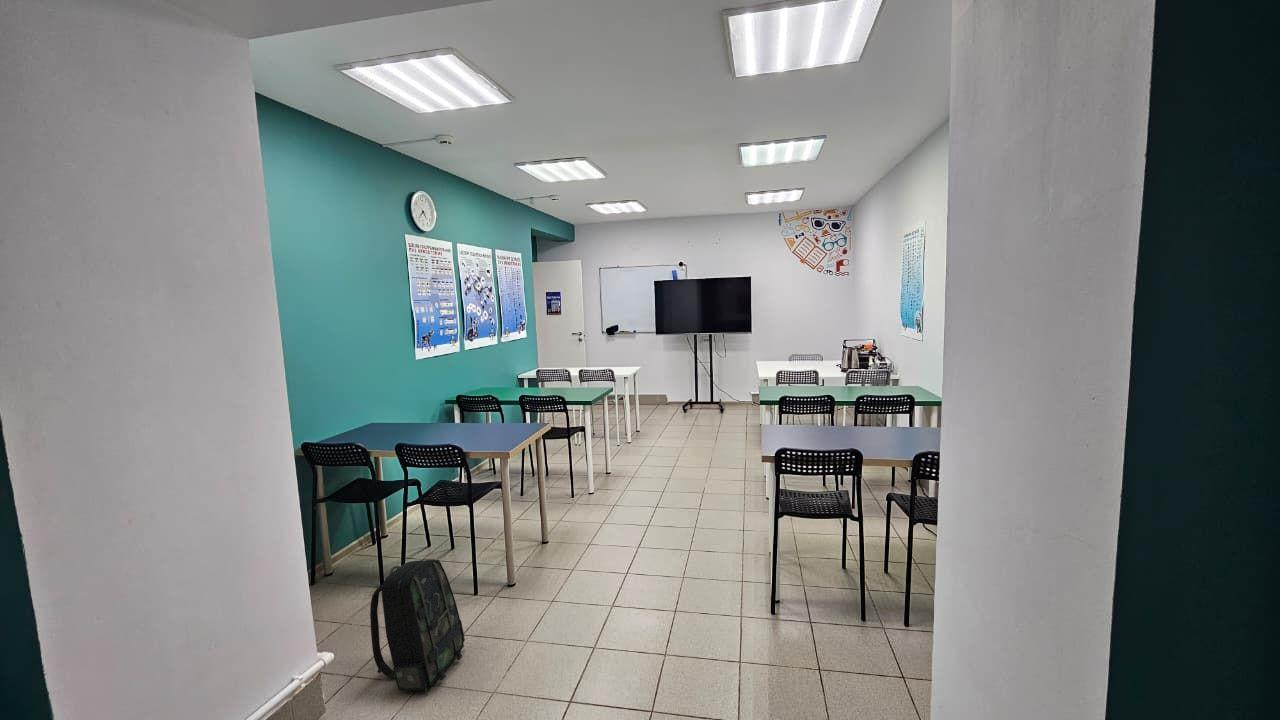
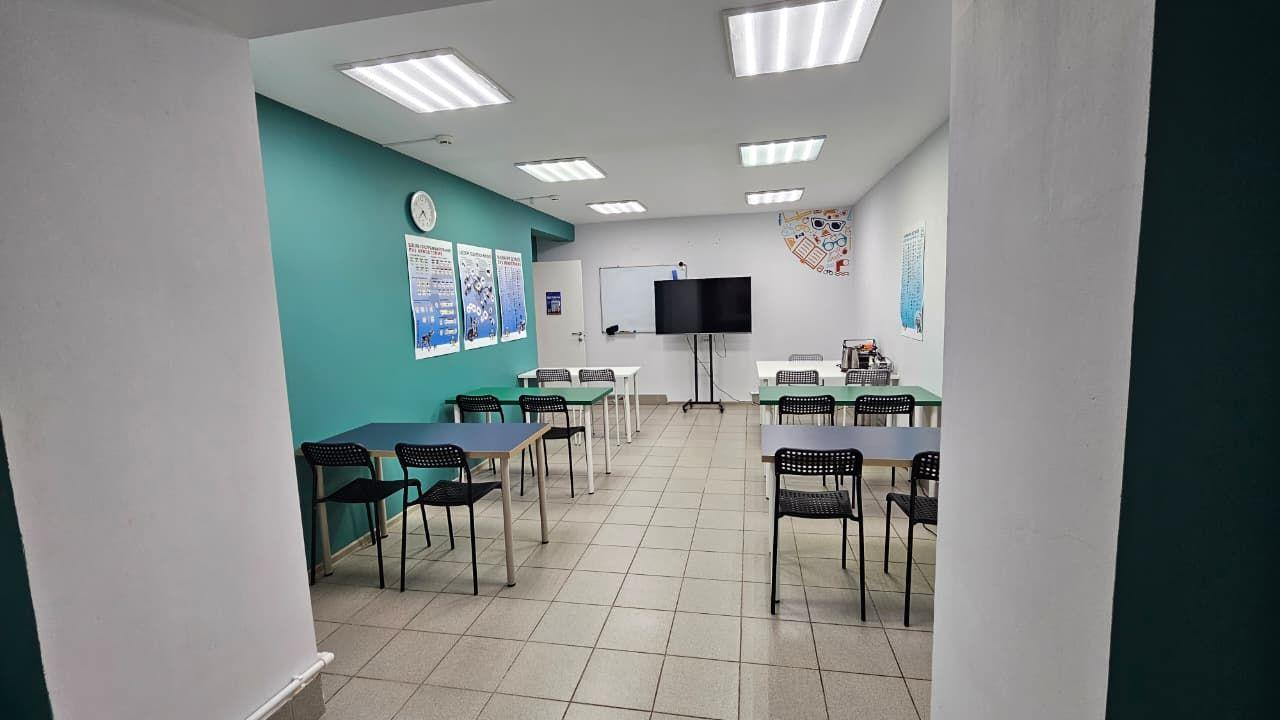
- backpack (415, 617)
